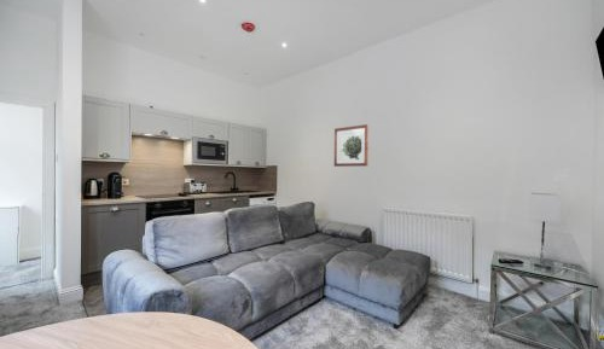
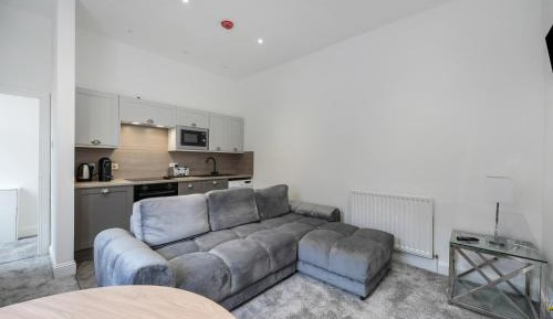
- wall art (350, 146)
